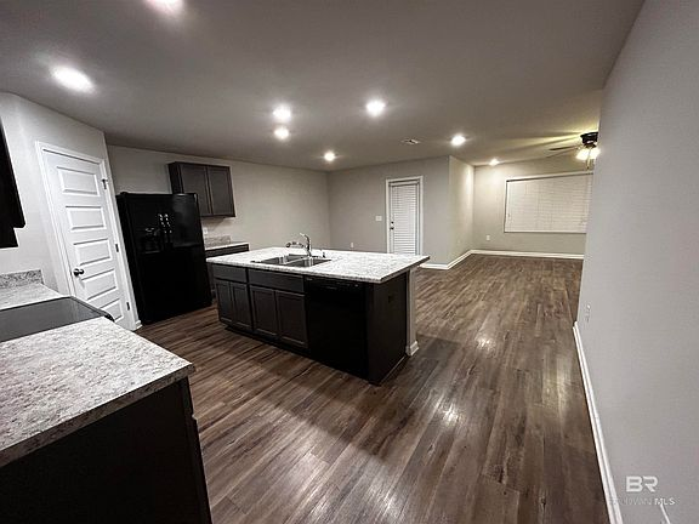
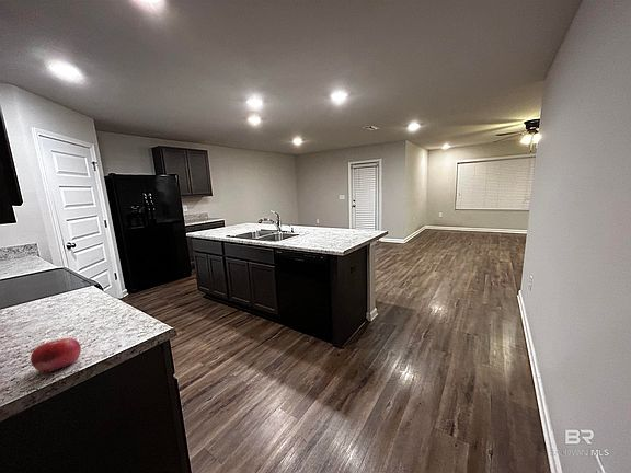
+ fruit (55, 353)
